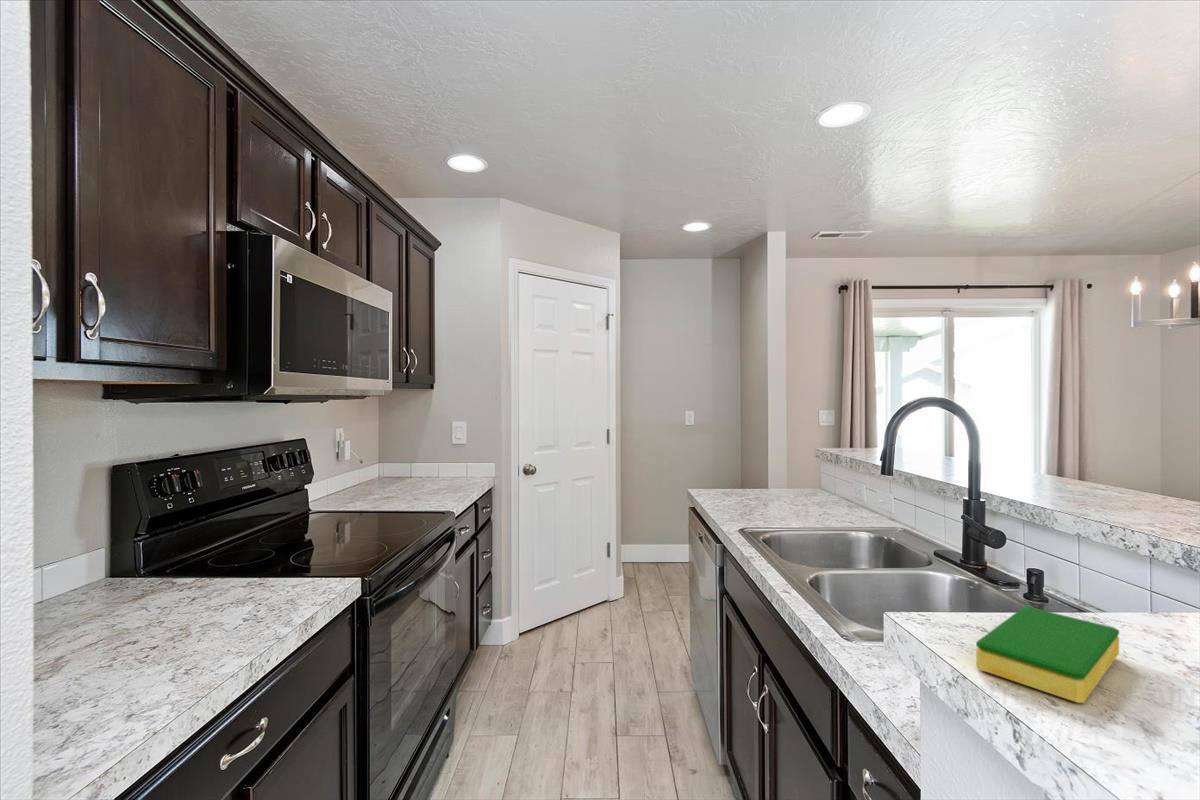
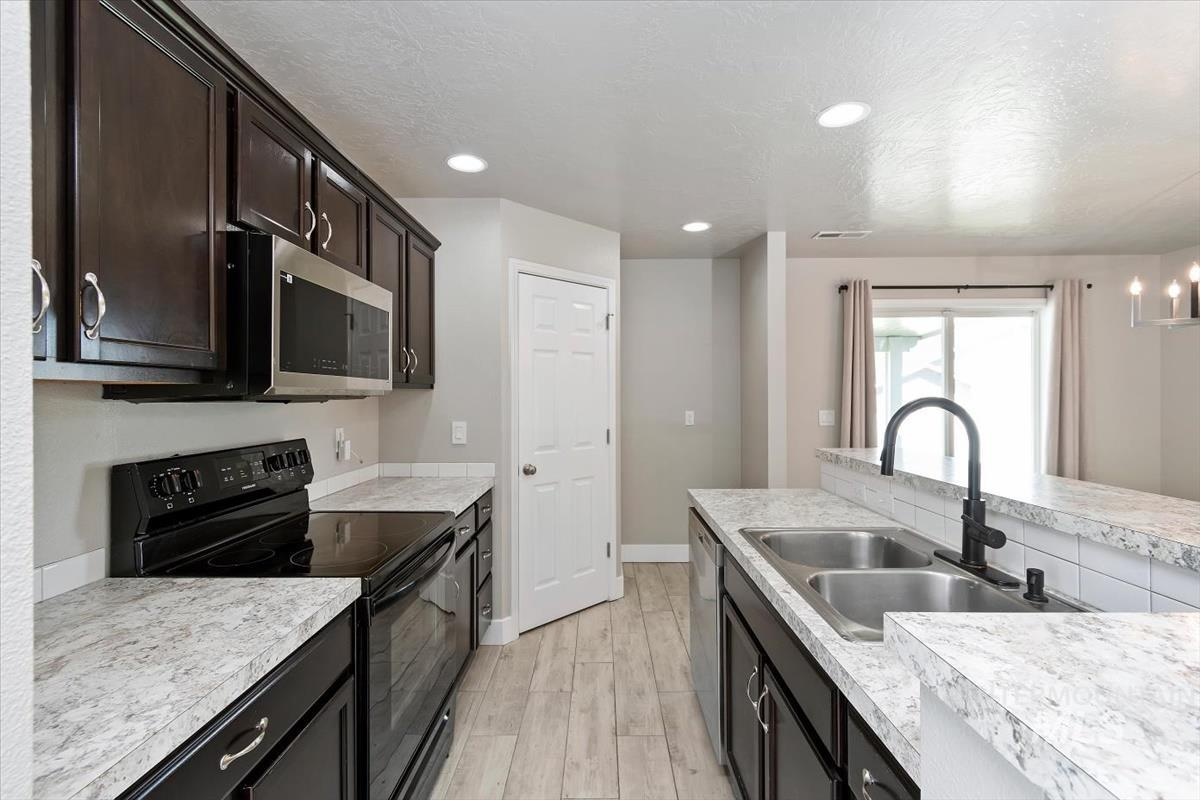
- dish sponge (1049, 648)
